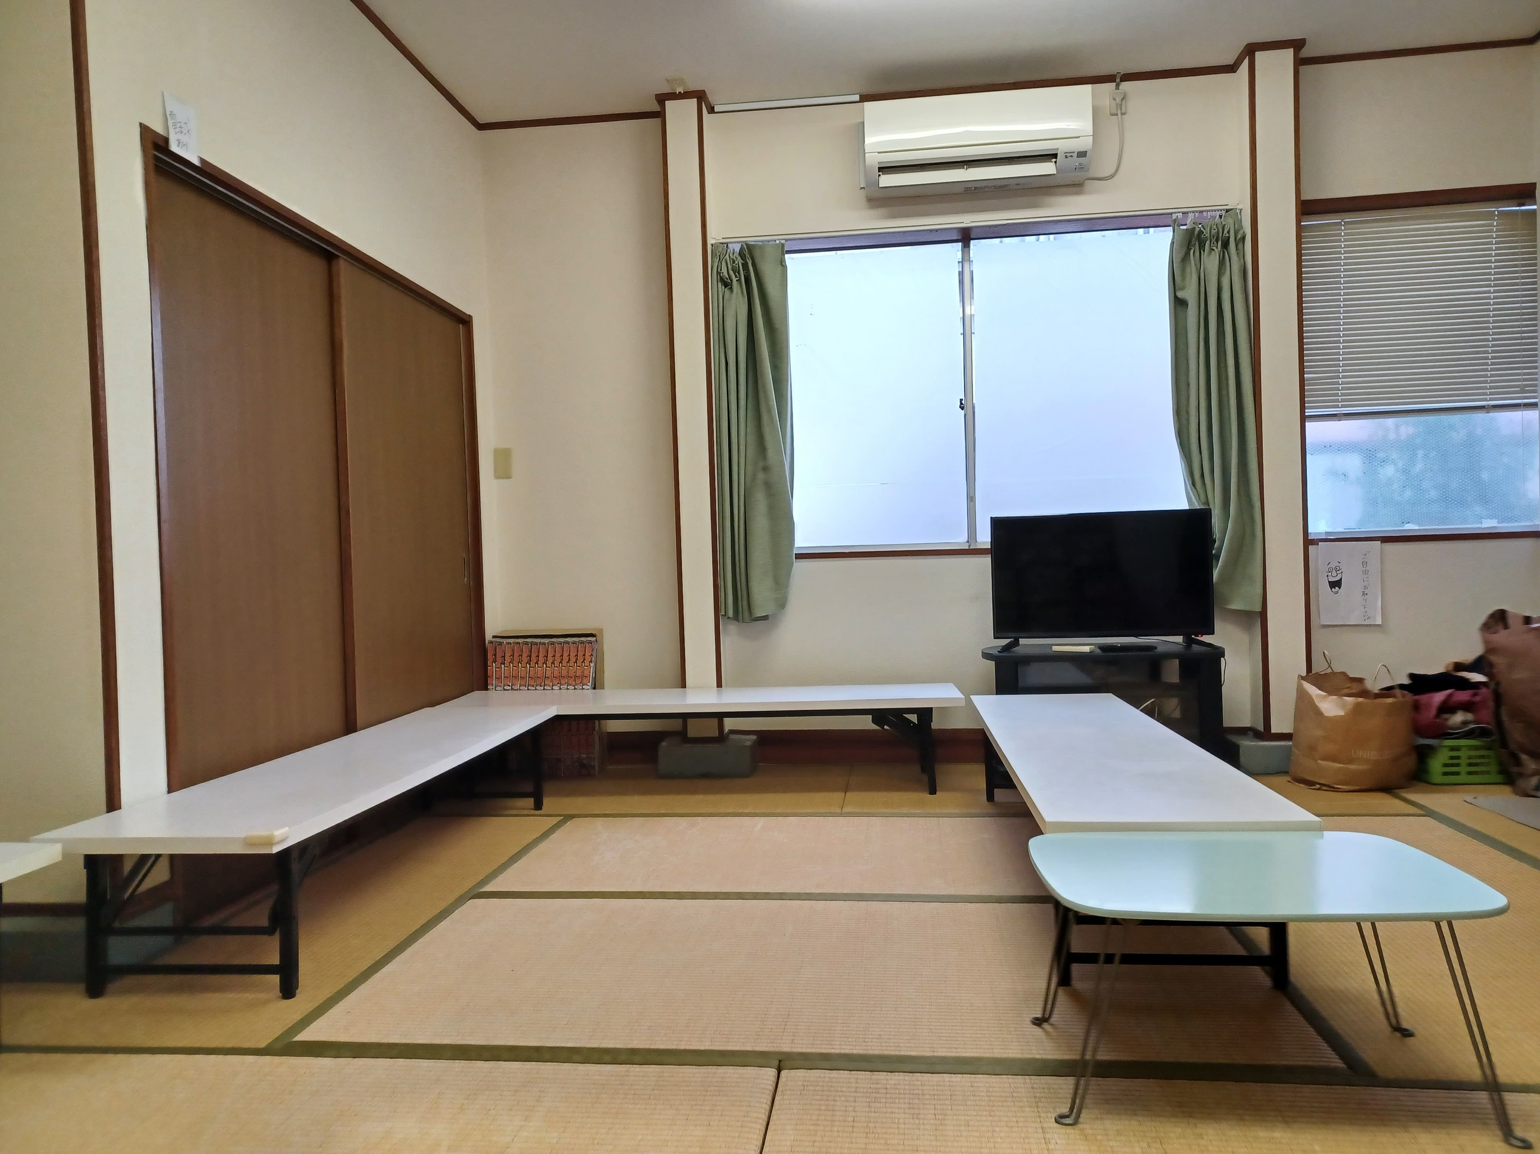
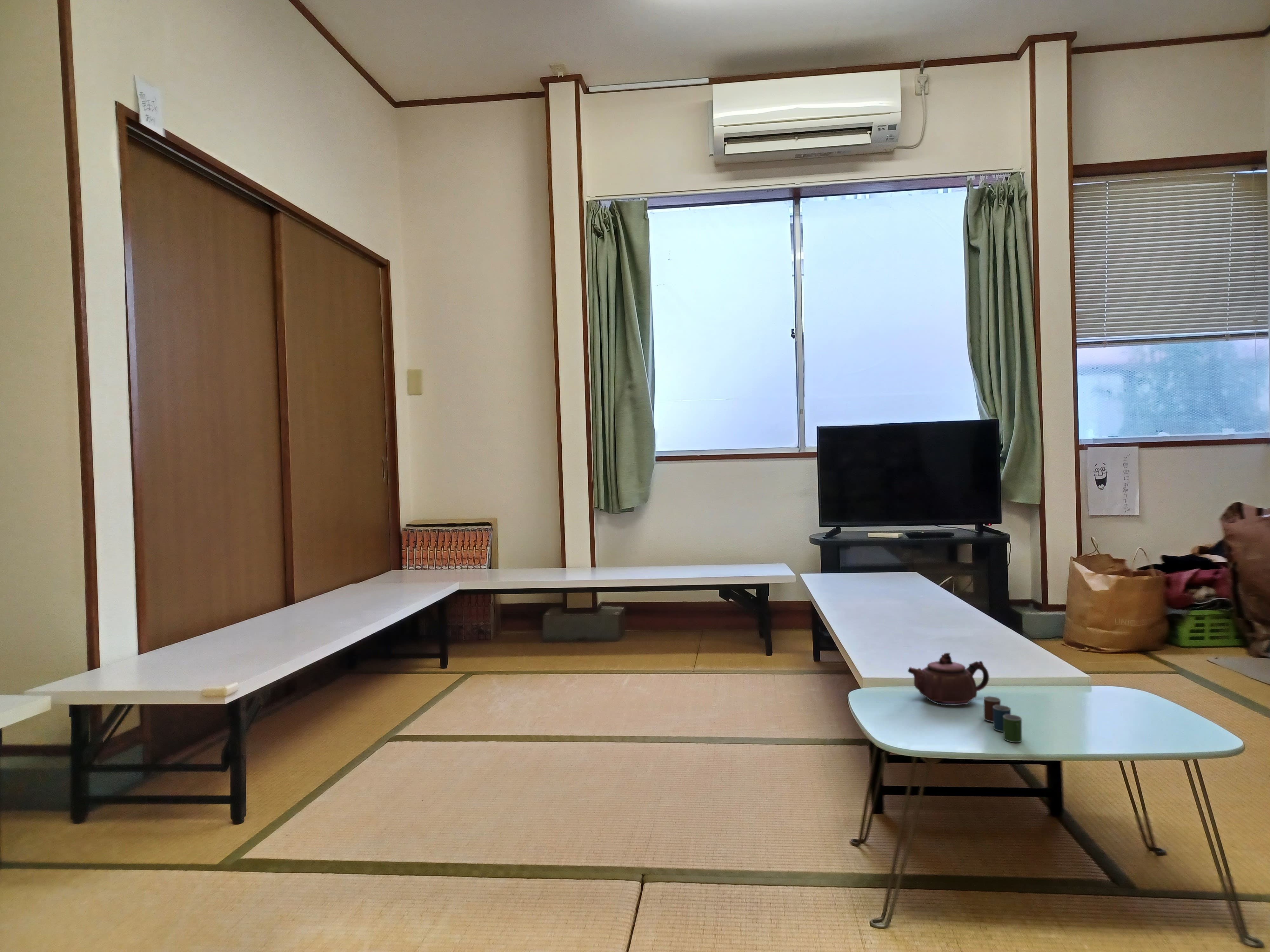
+ teapot (949, 676)
+ cup (1003, 712)
